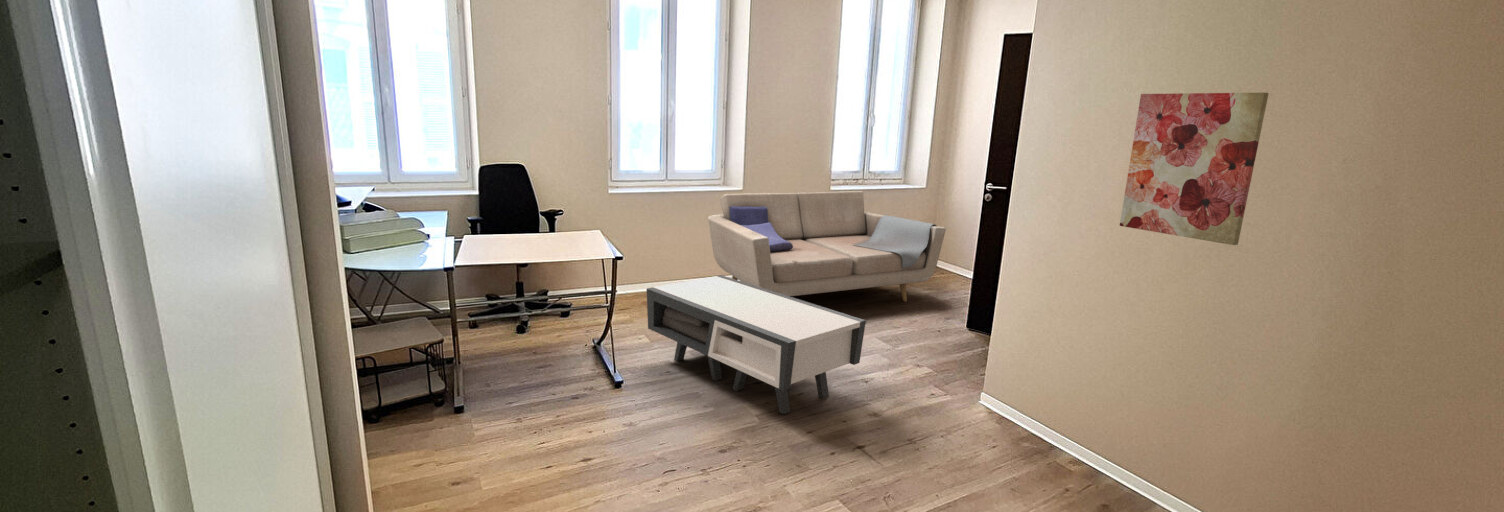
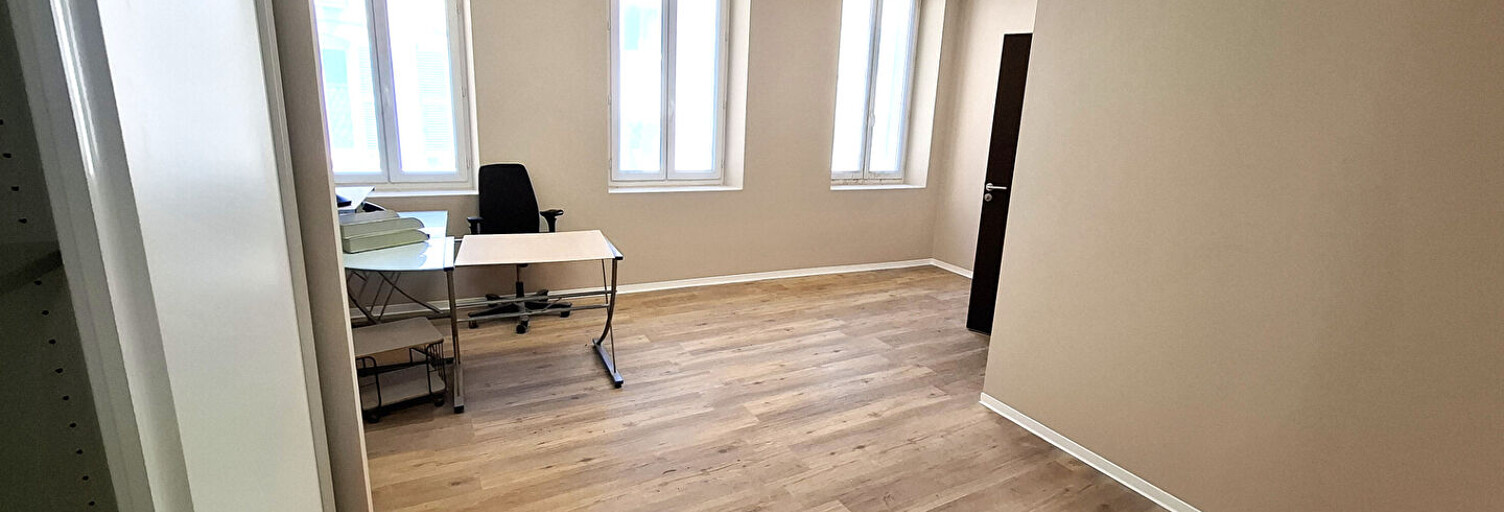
- sofa (821, 247)
- wall art (1187, 165)
- coffee table (748, 340)
